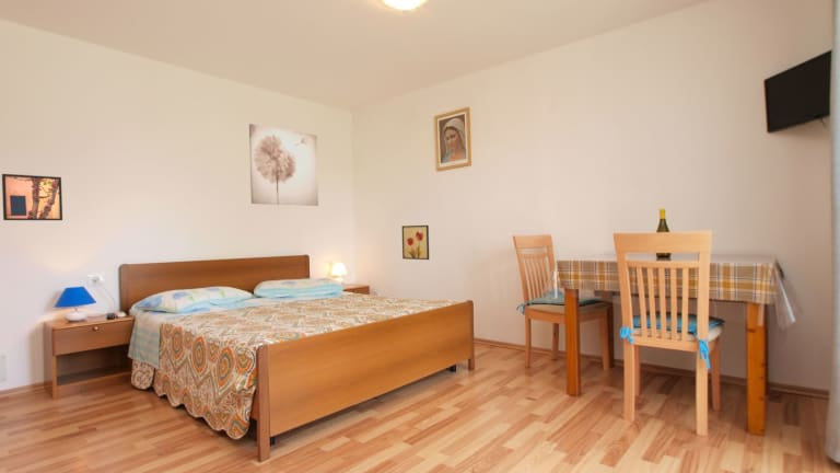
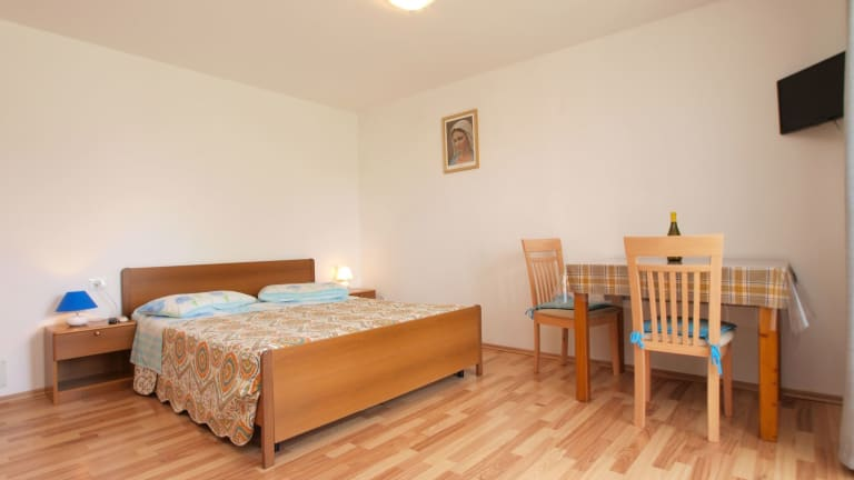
- wall art (285, 166)
- wall art (33, 197)
- wall art (416, 242)
